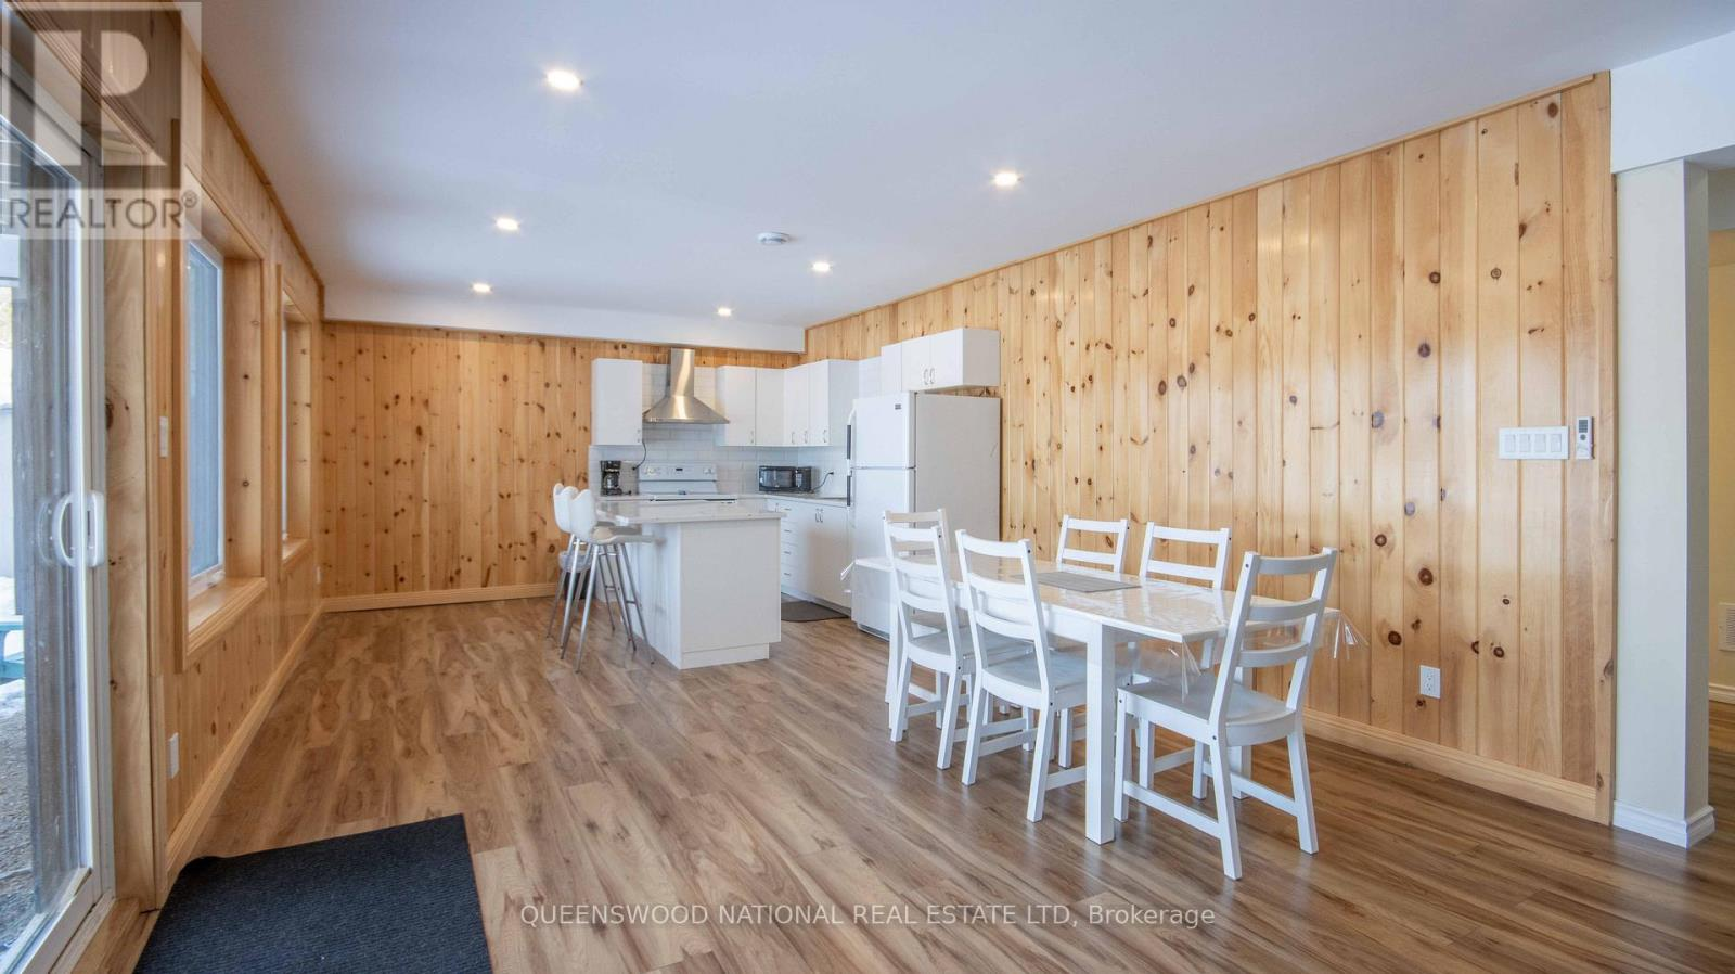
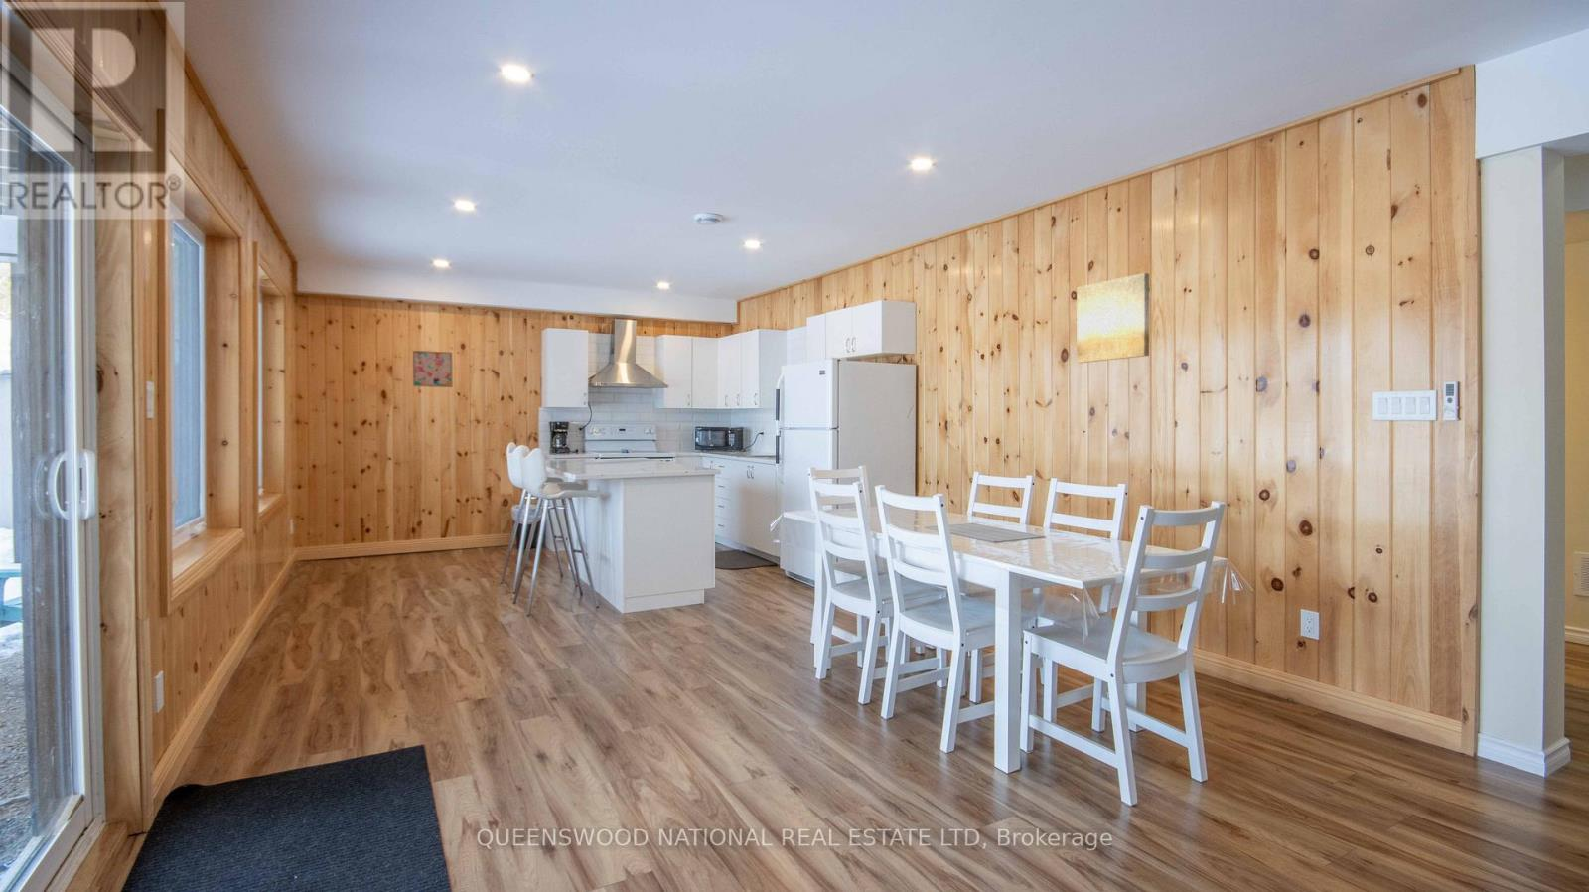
+ wall art (1111, 320)
+ wall art (432, 369)
